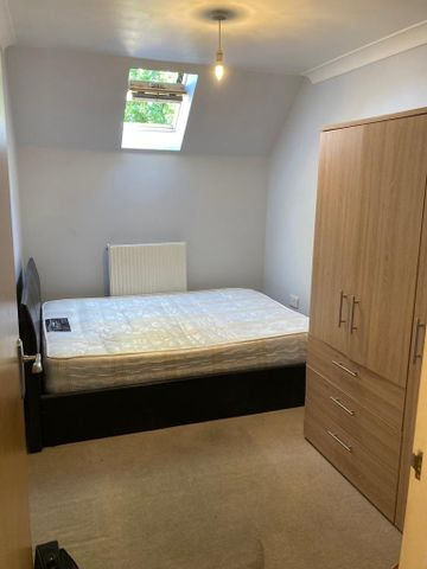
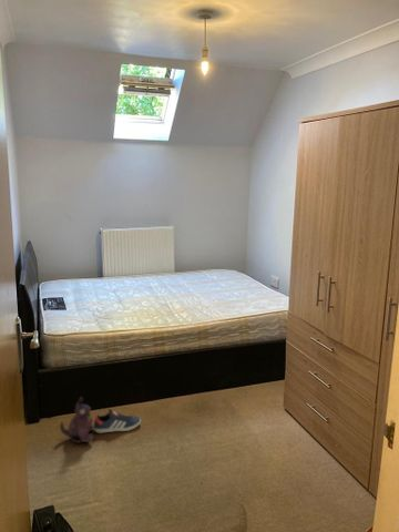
+ sneaker (117, 418)
+ plush toy (75, 418)
